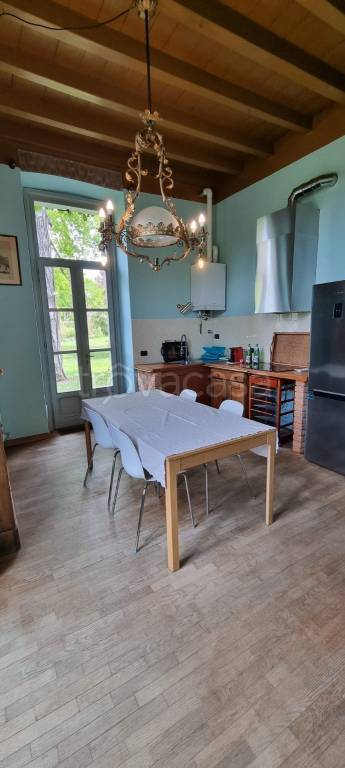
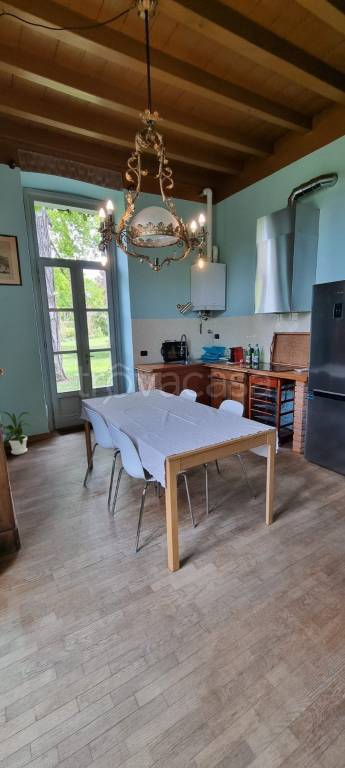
+ house plant (15, 431)
